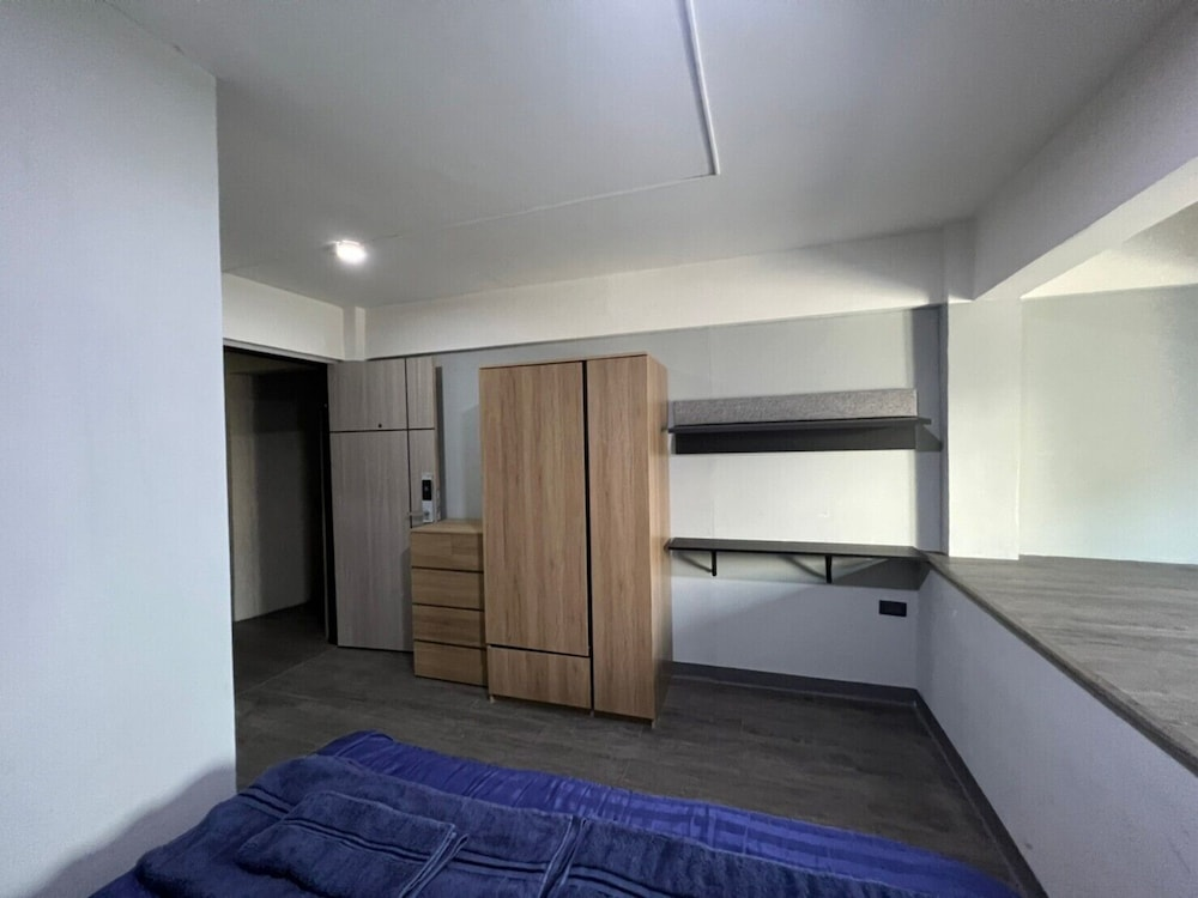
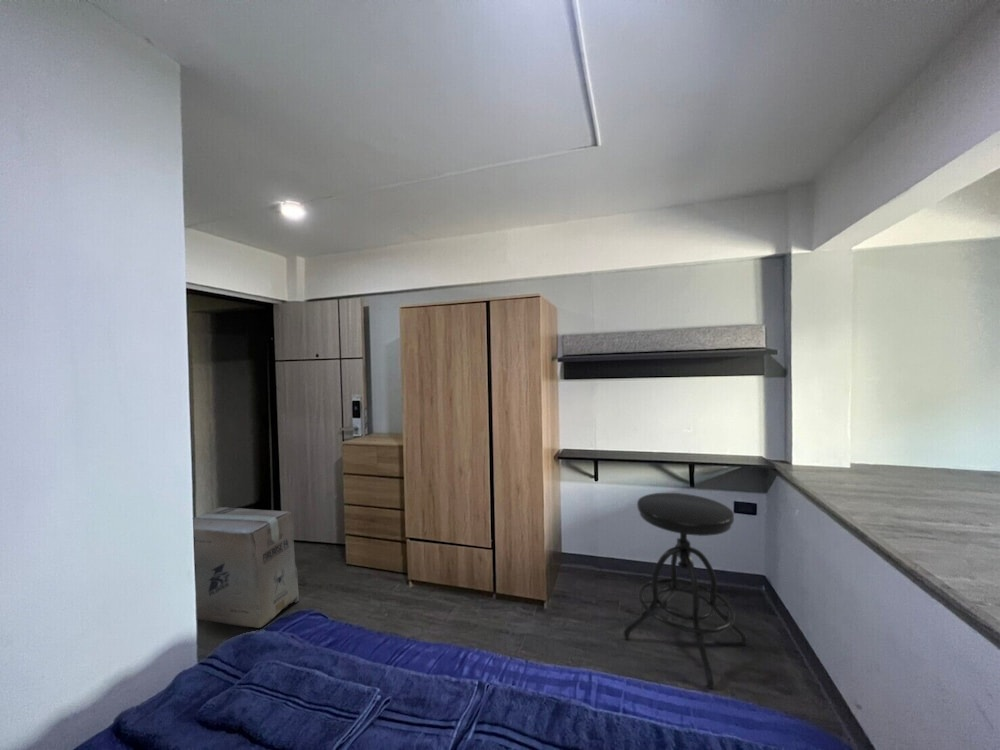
+ stool (683, 568)
+ cardboard box (239, 561)
